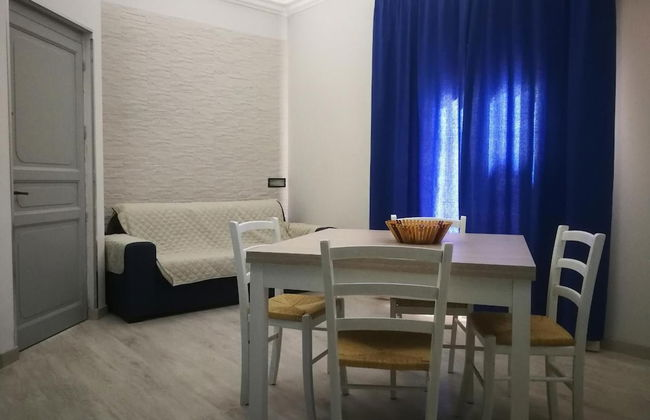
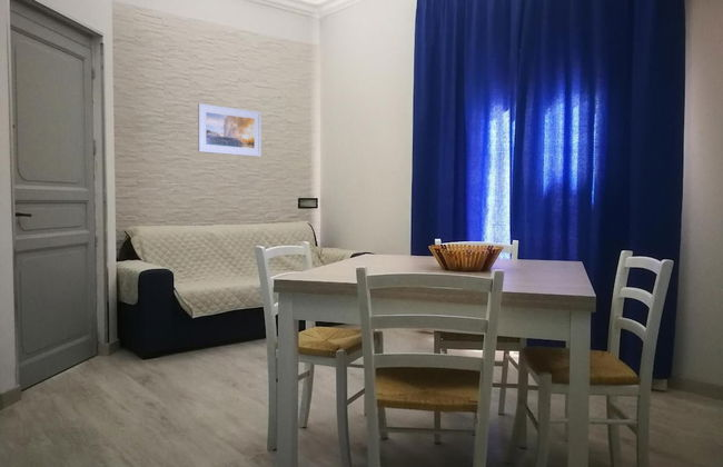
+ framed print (230, 130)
